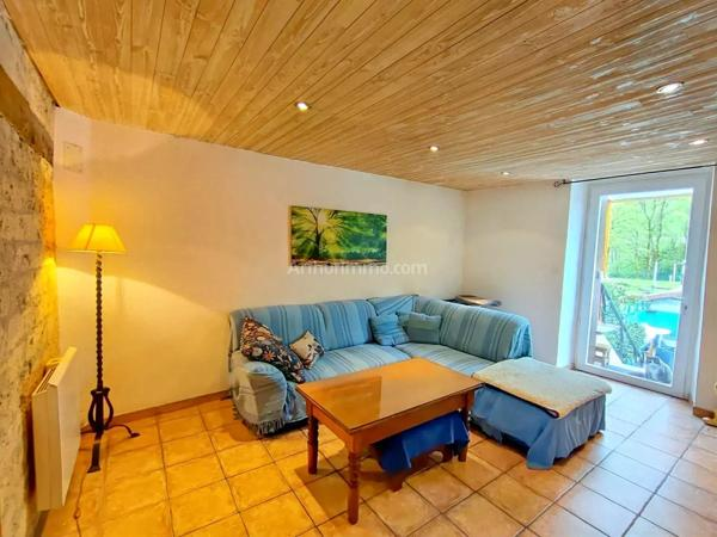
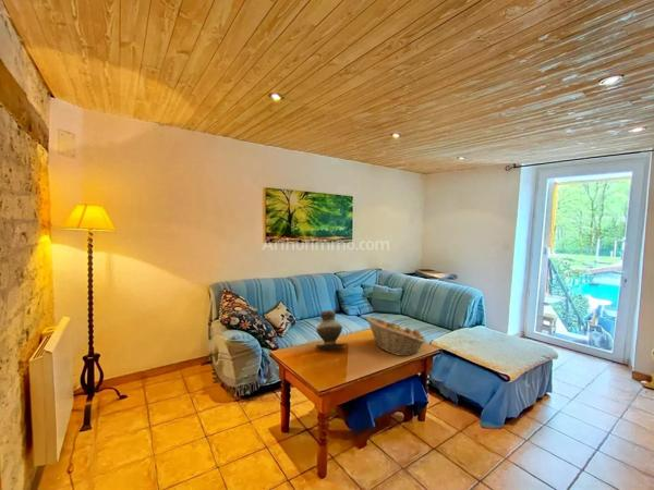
+ vase (331, 331)
+ fruit basket (395, 333)
